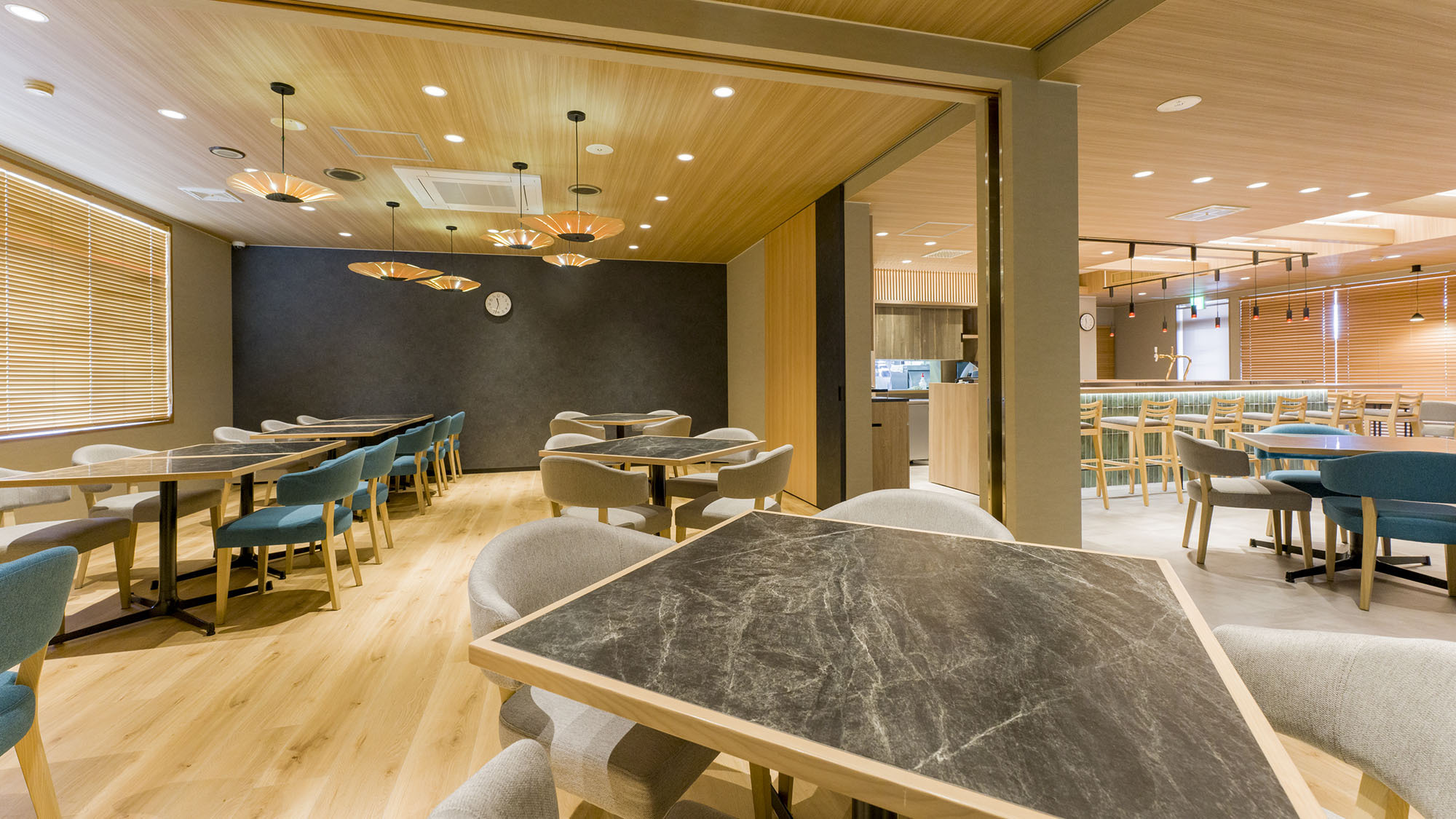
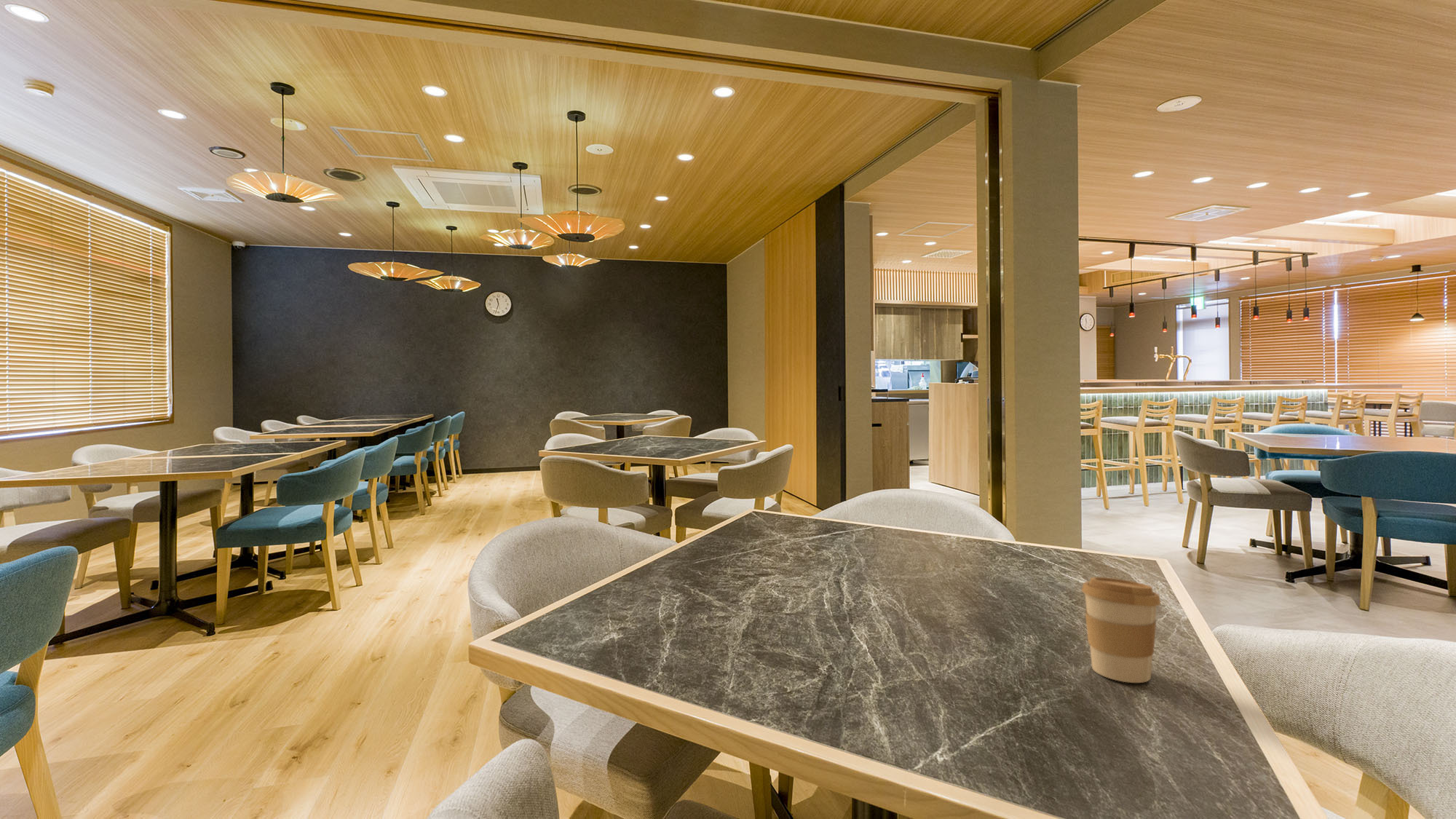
+ coffee cup (1120, 625)
